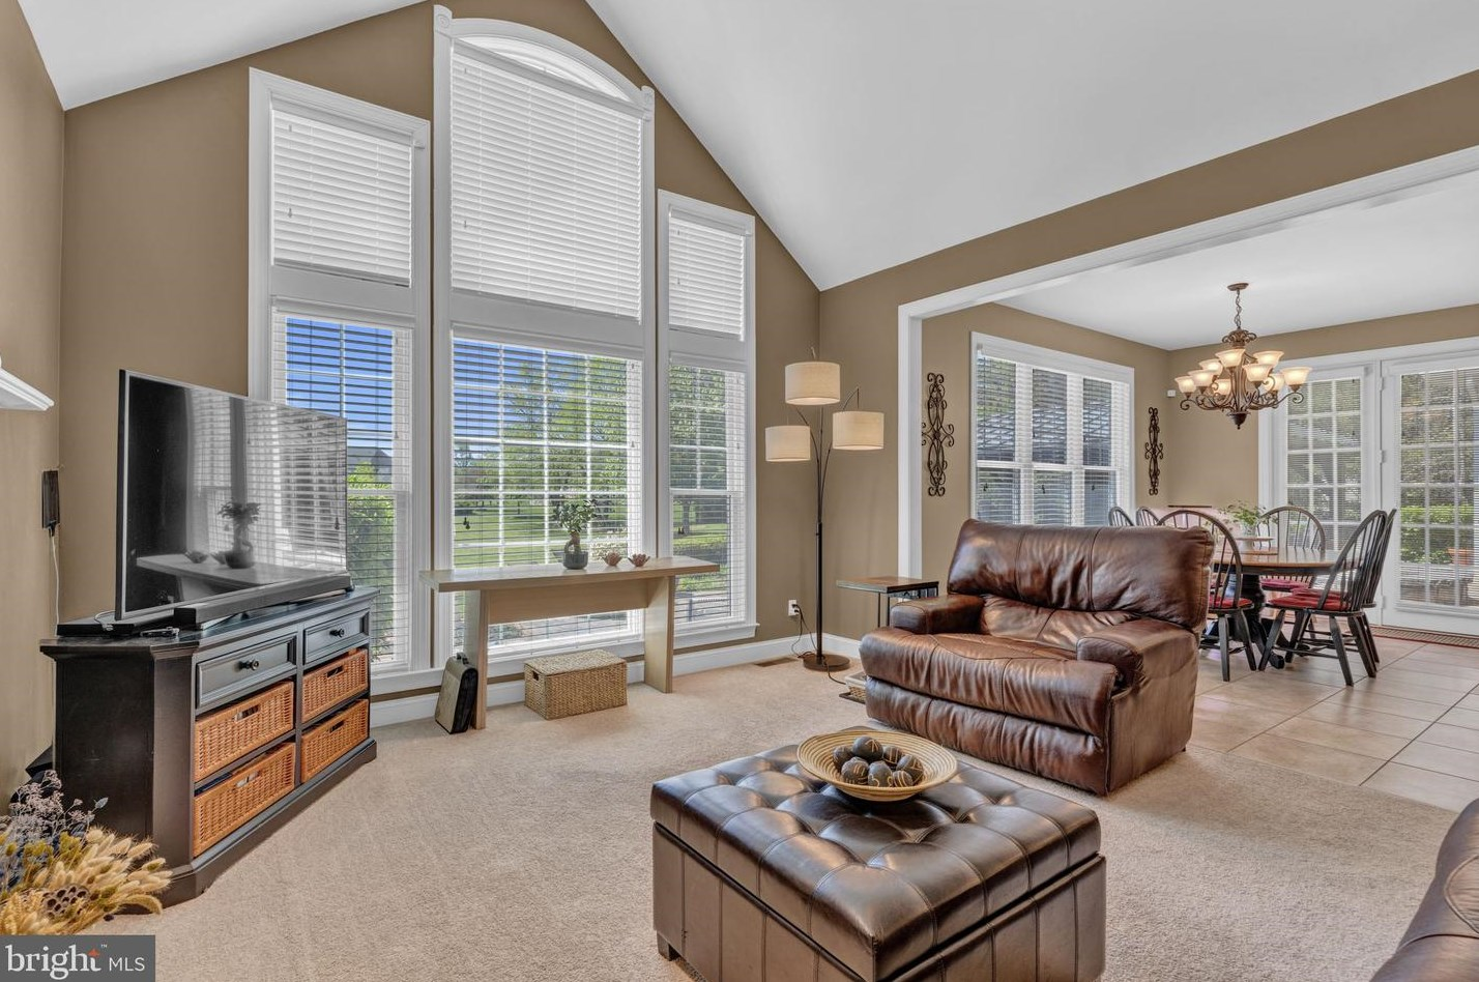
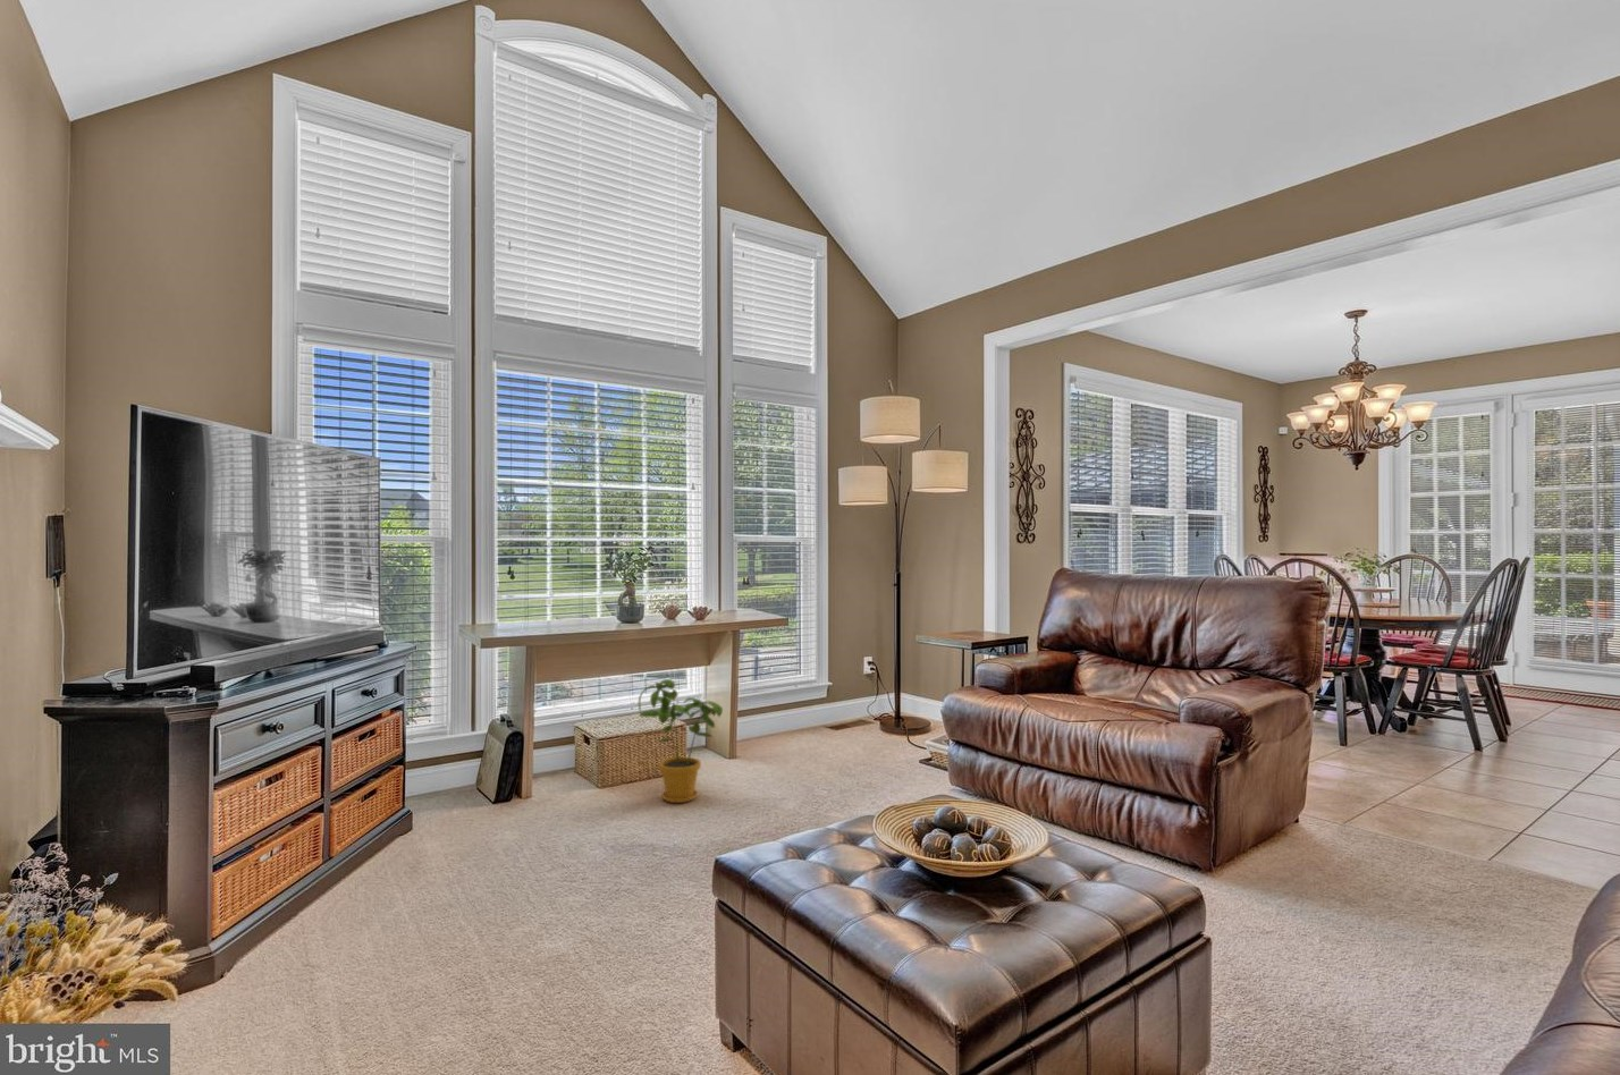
+ house plant (674, 731)
